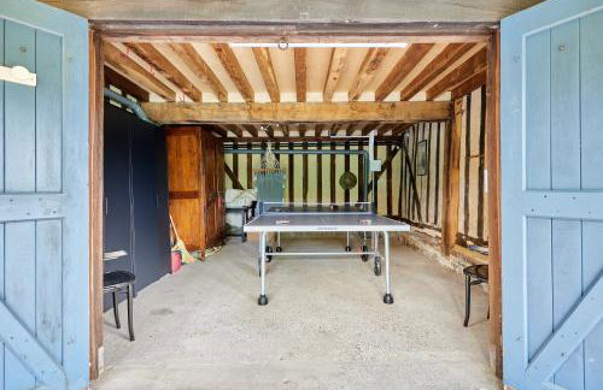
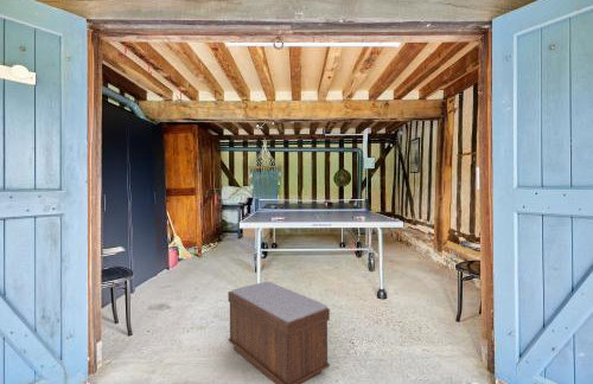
+ bench (275, 327)
